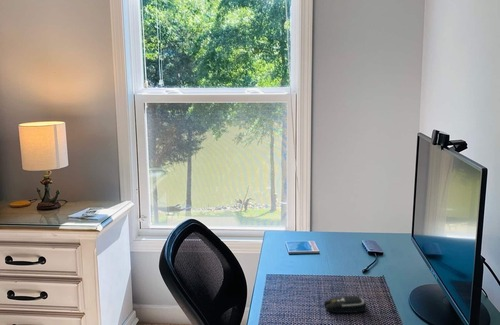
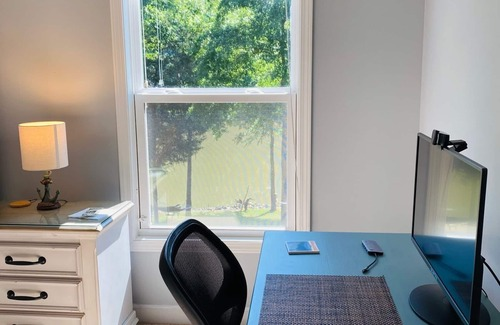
- computer mouse (345, 303)
